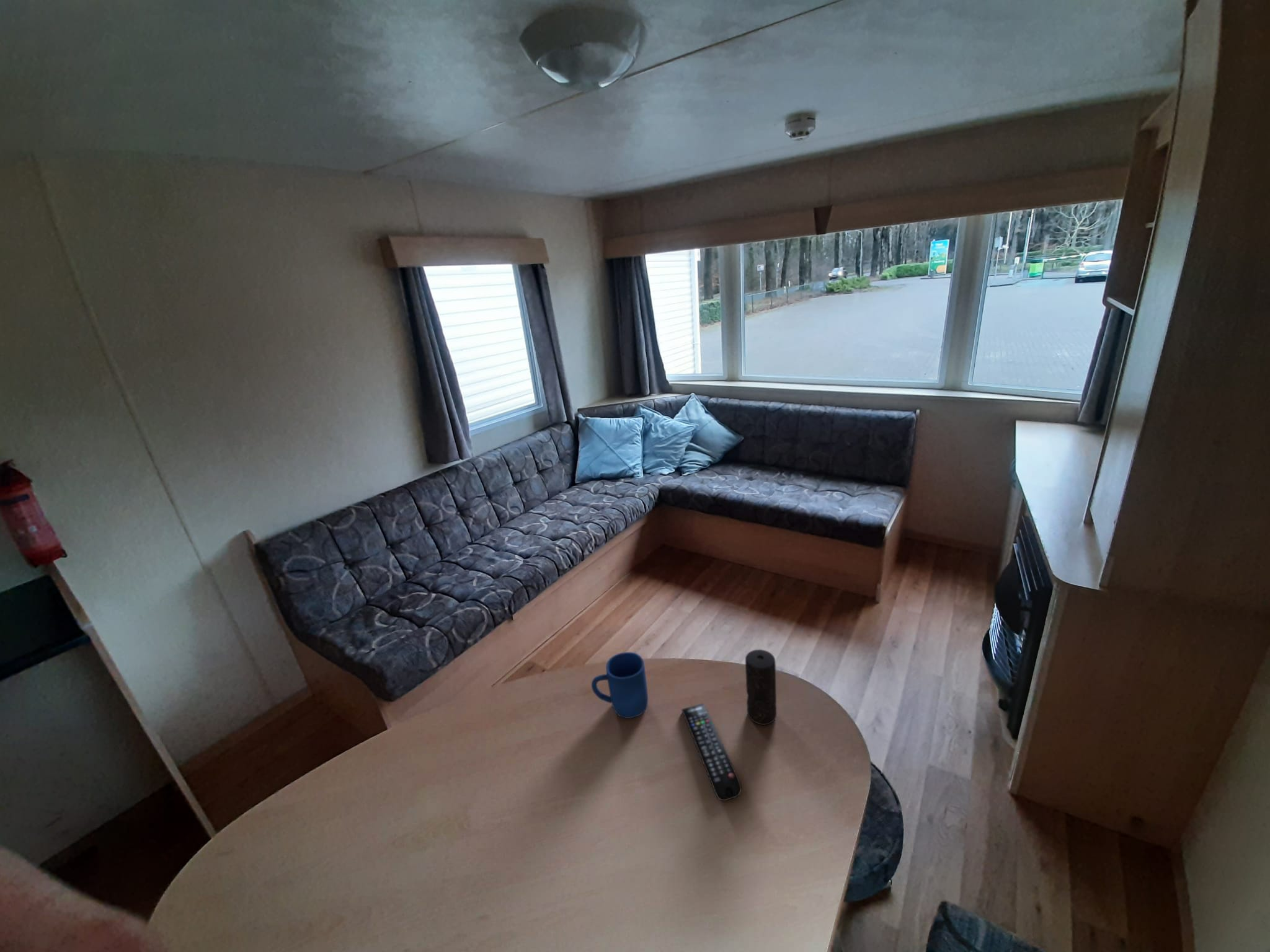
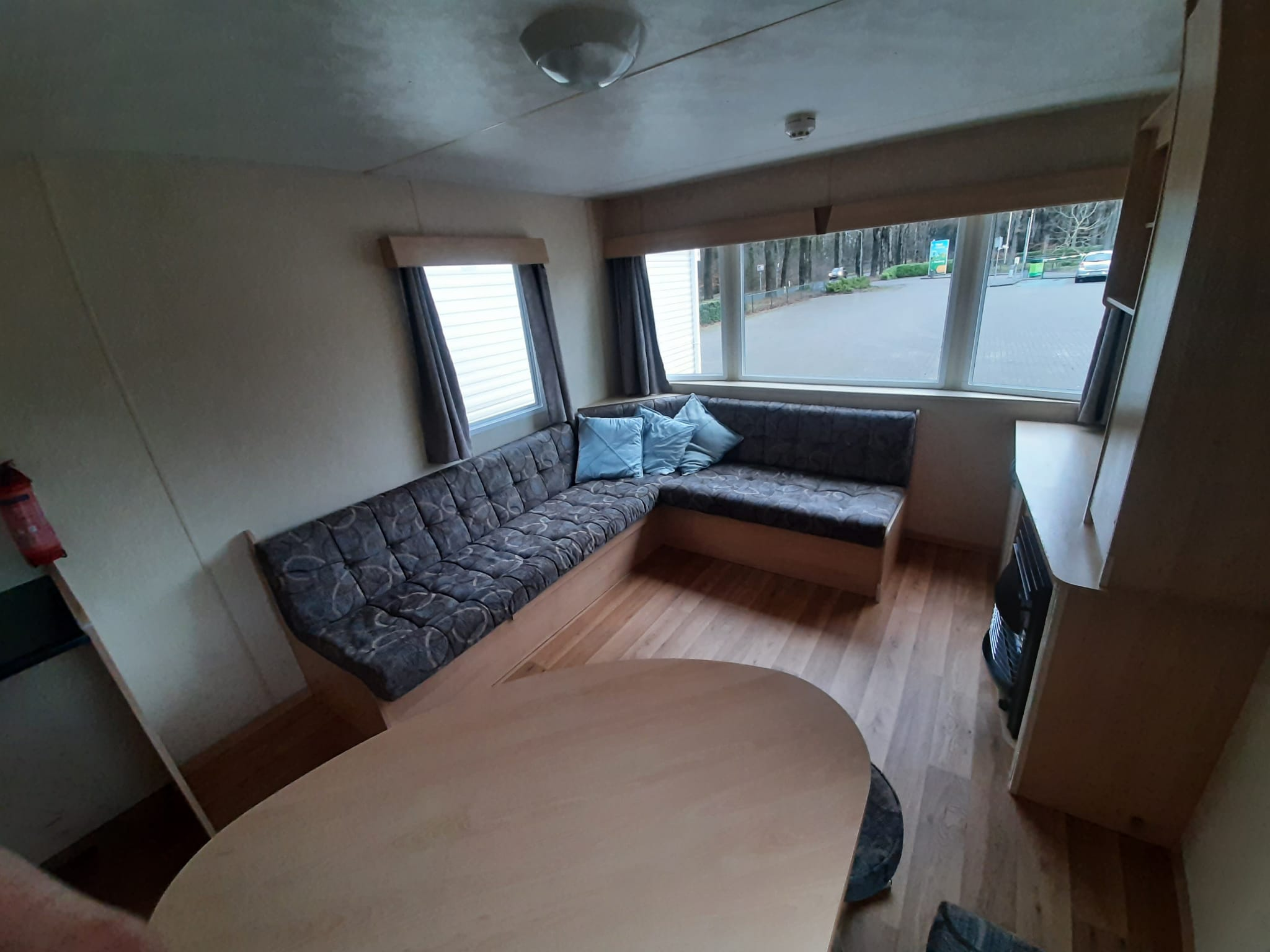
- candle (761, 687)
- mug (619, 687)
- remote control (708, 745)
